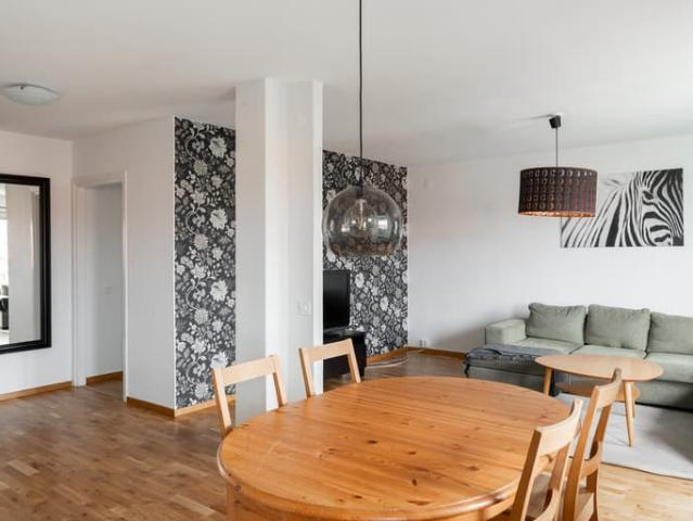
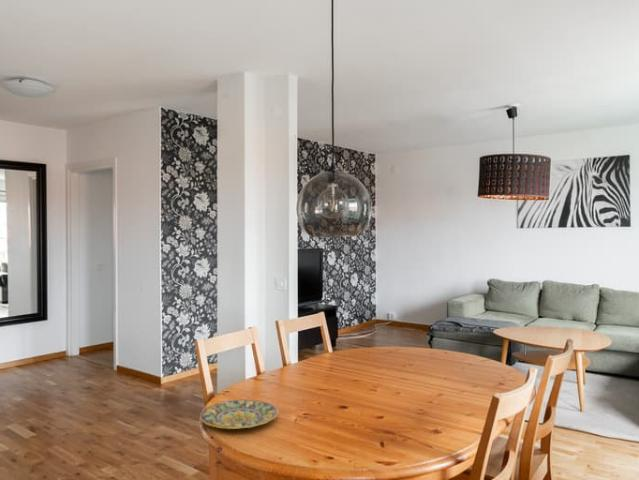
+ plate (239, 416)
